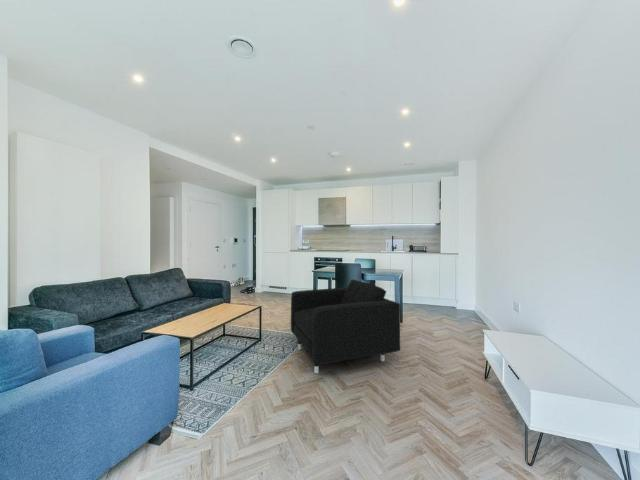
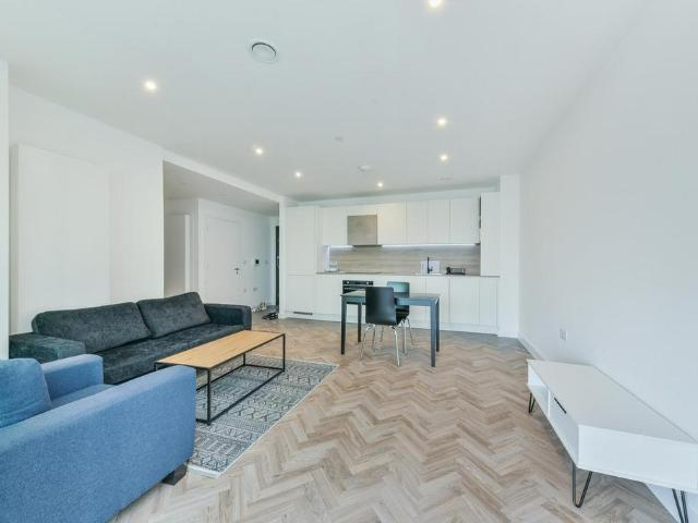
- armchair (340, 319)
